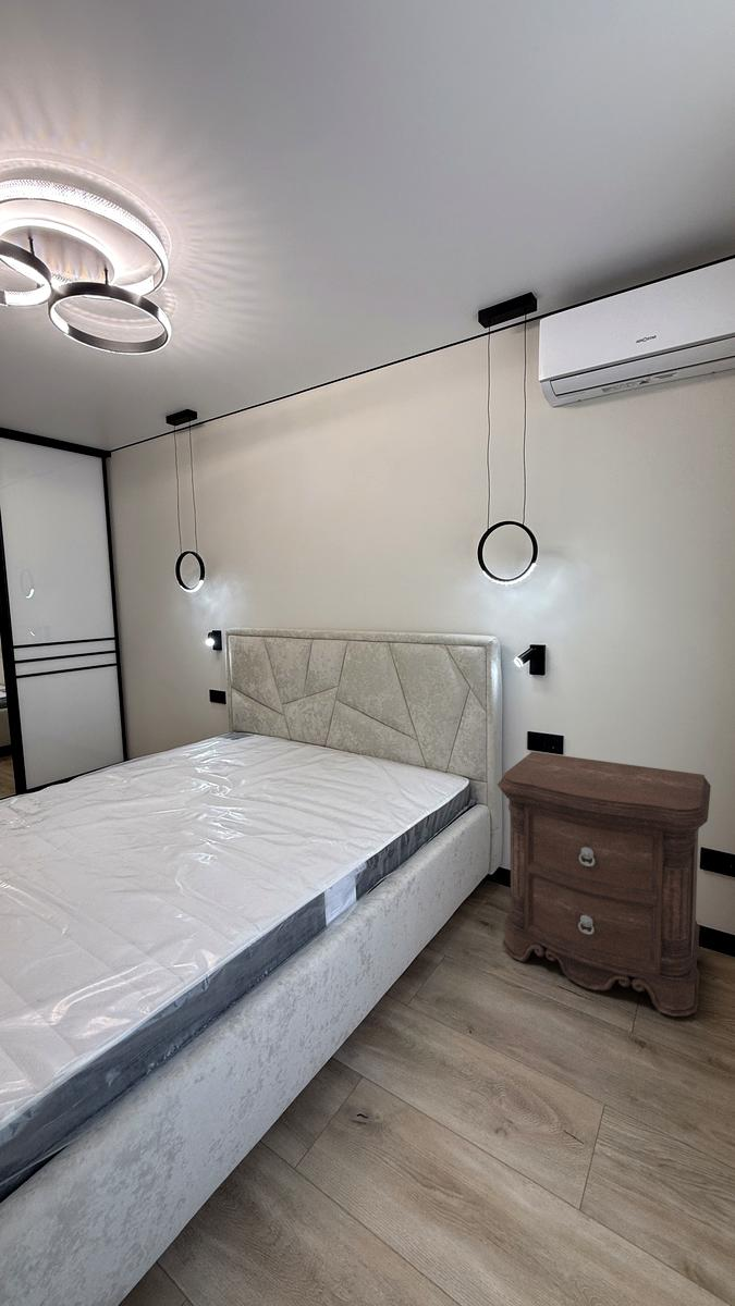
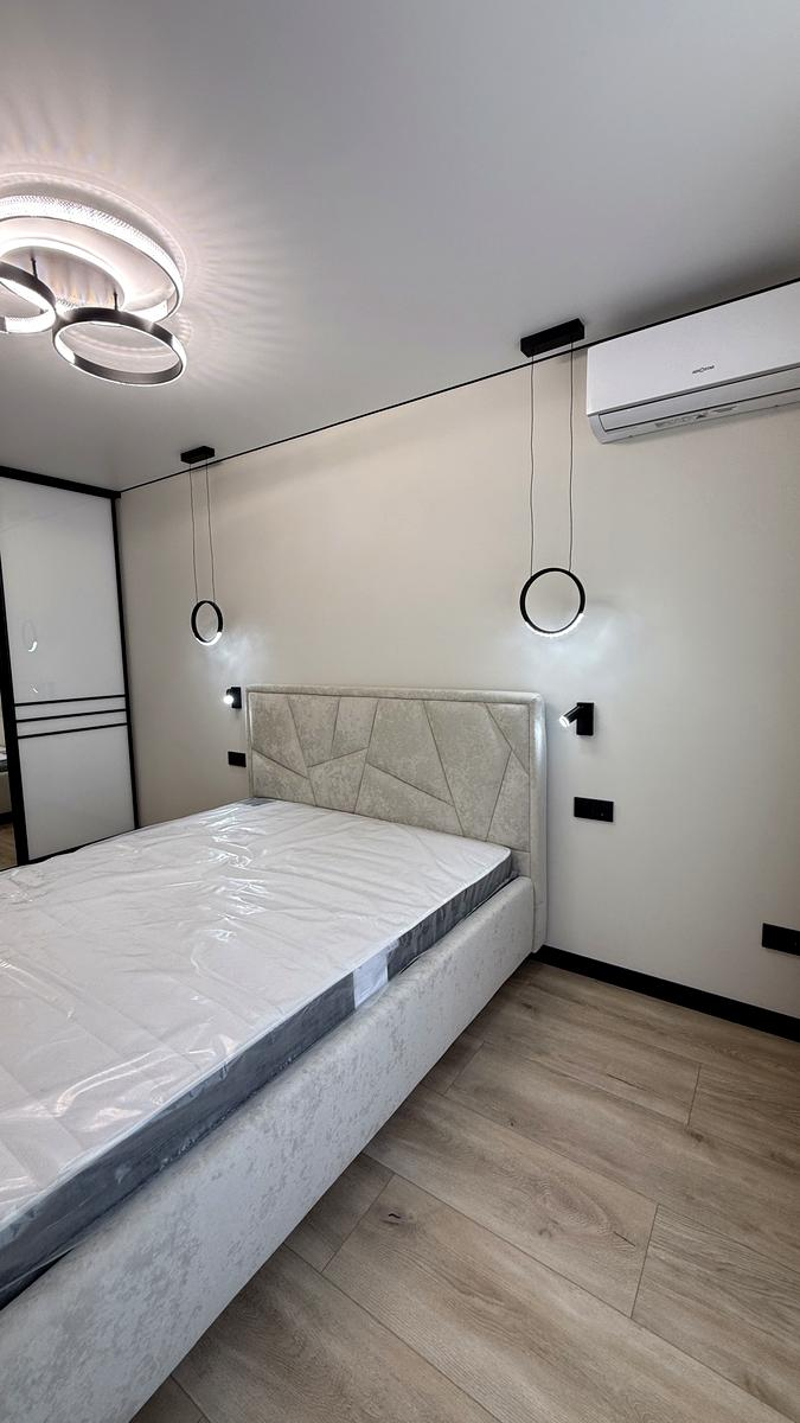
- nightstand (598, 868)
